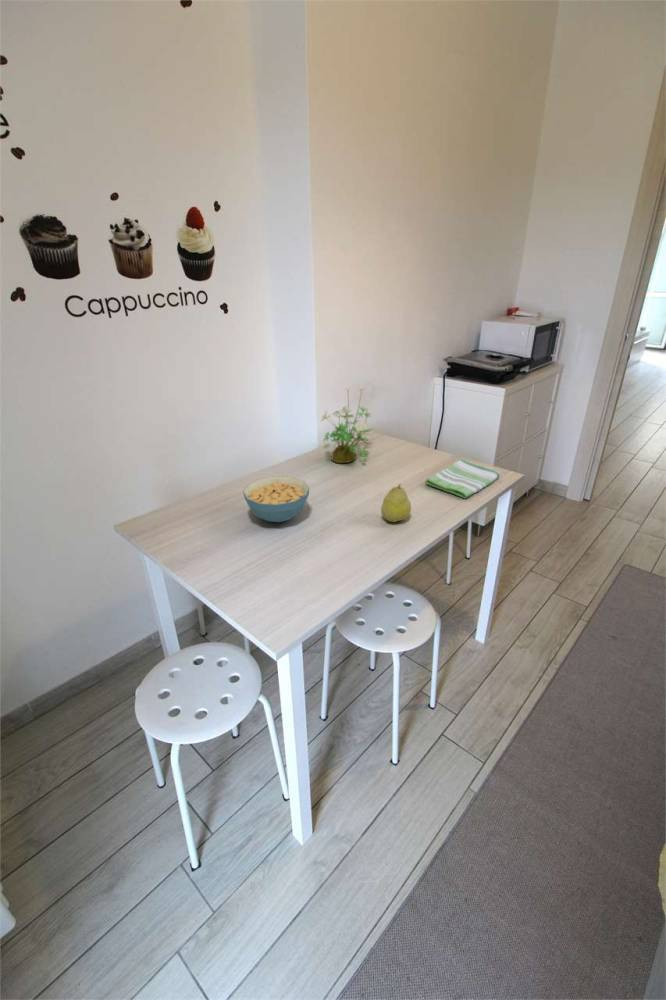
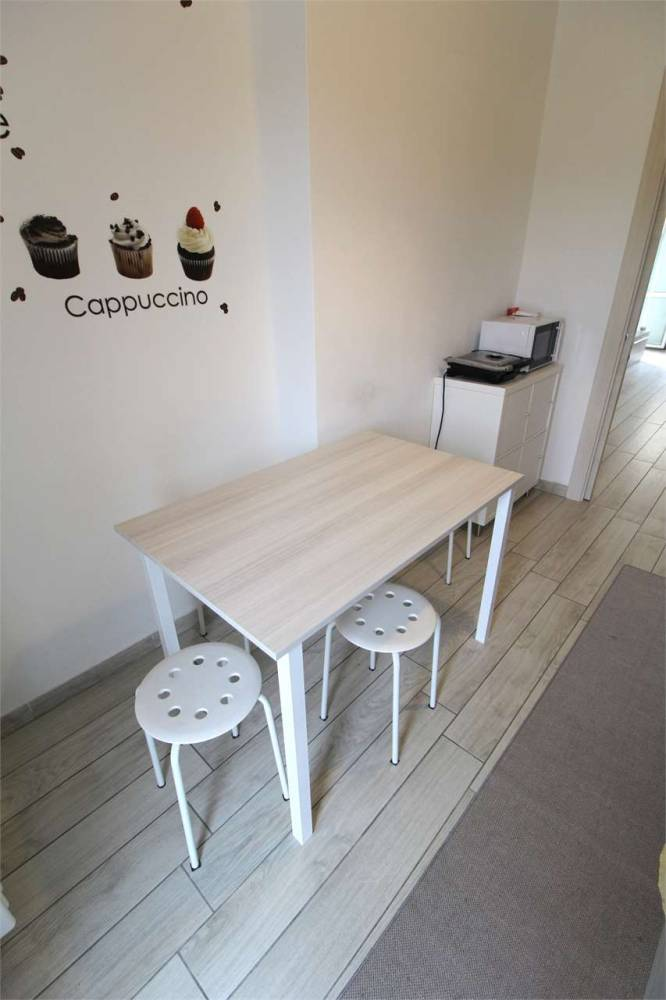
- fruit (396, 503)
- dish towel (463, 477)
- potted plant (347, 424)
- cereal bowl (277, 503)
